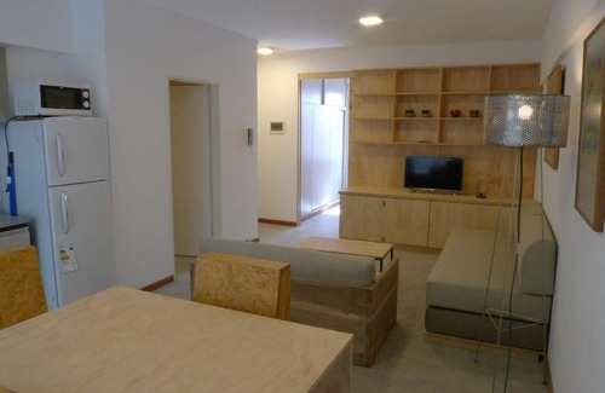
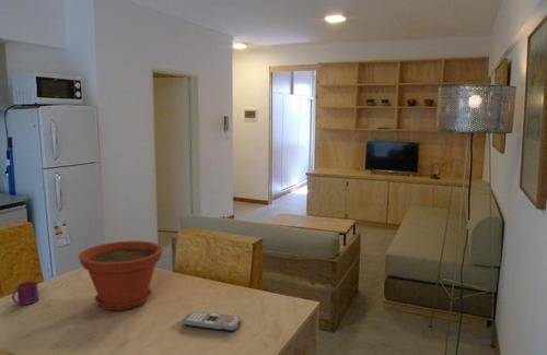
+ remote control (211, 321)
+ mug (23, 294)
+ plant pot (123, 276)
